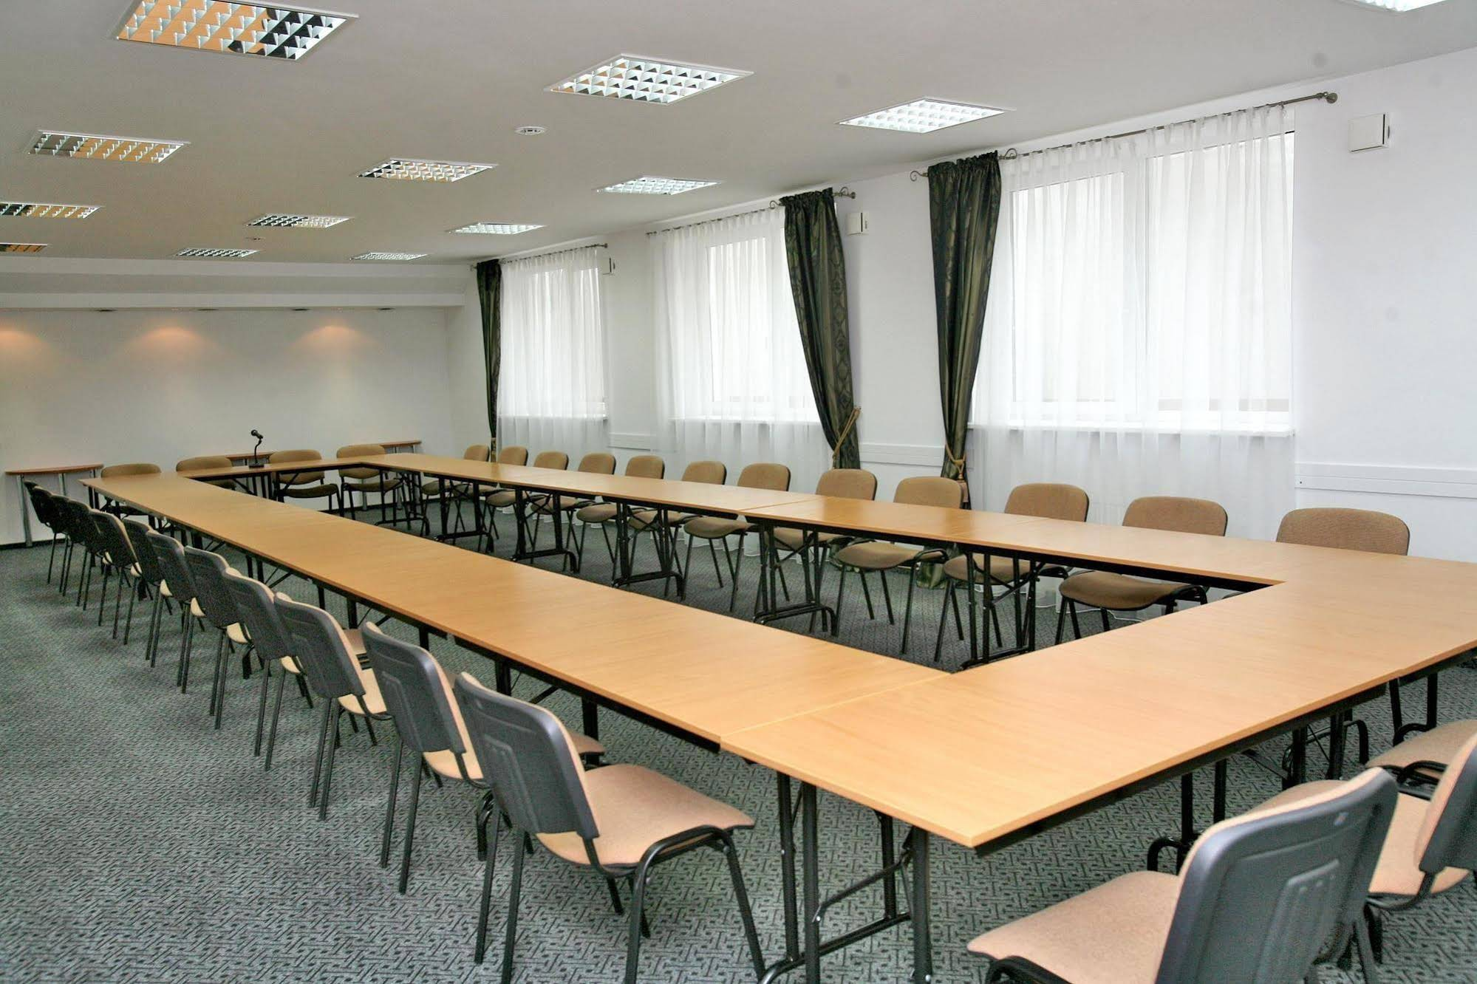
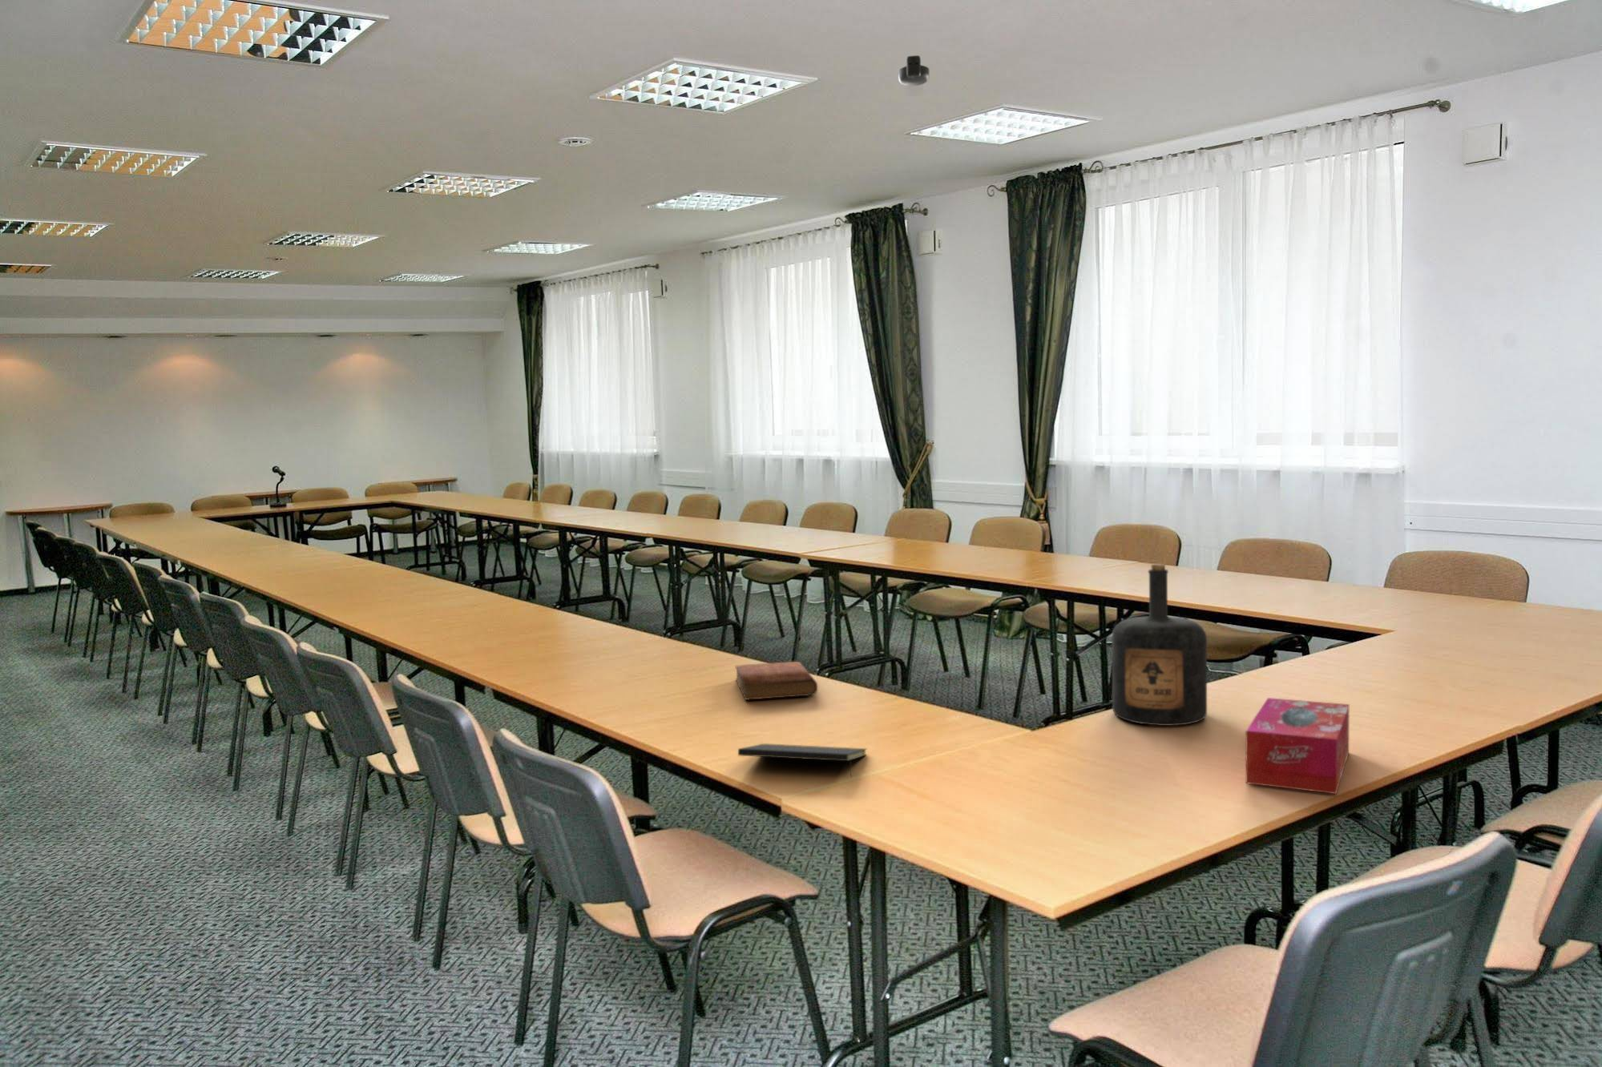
+ bible (775, 679)
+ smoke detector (914, 69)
+ notepad (803, 751)
+ bottle (1158, 639)
+ tissue box (1299, 742)
